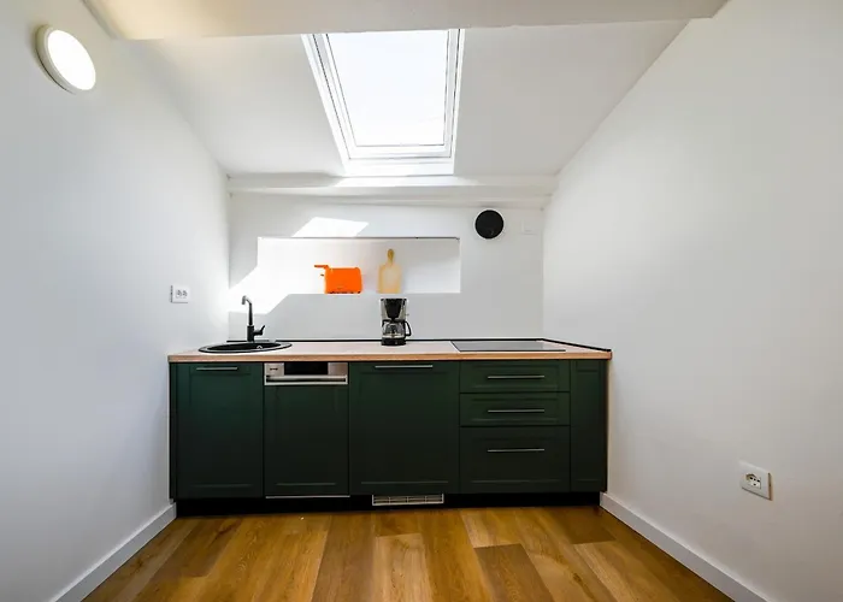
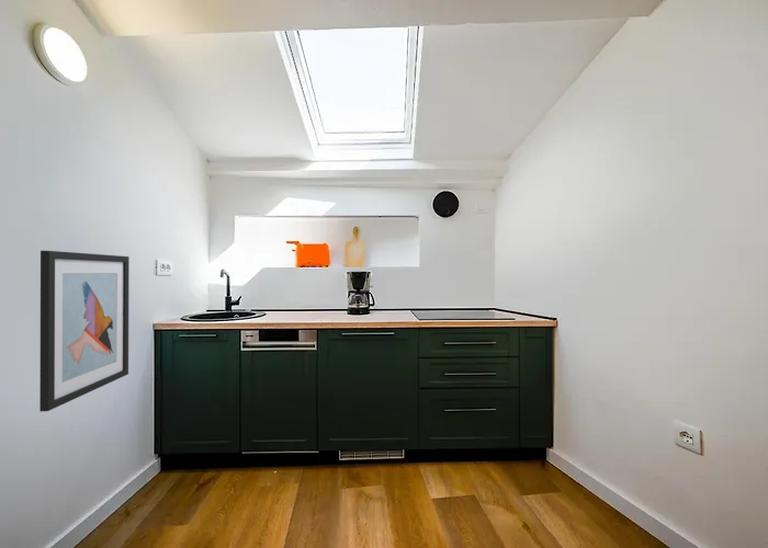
+ wall art (91, 321)
